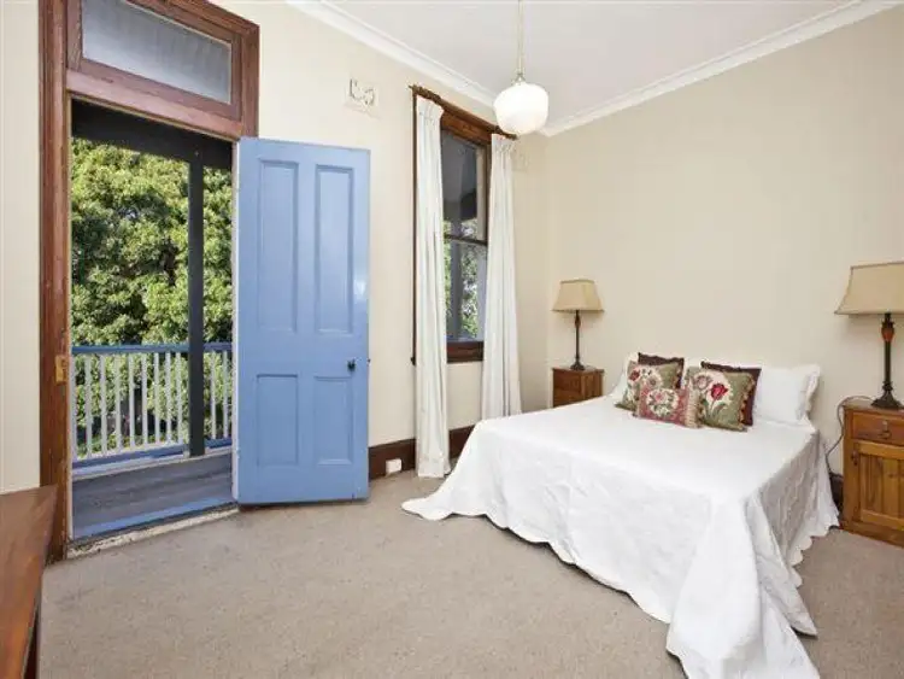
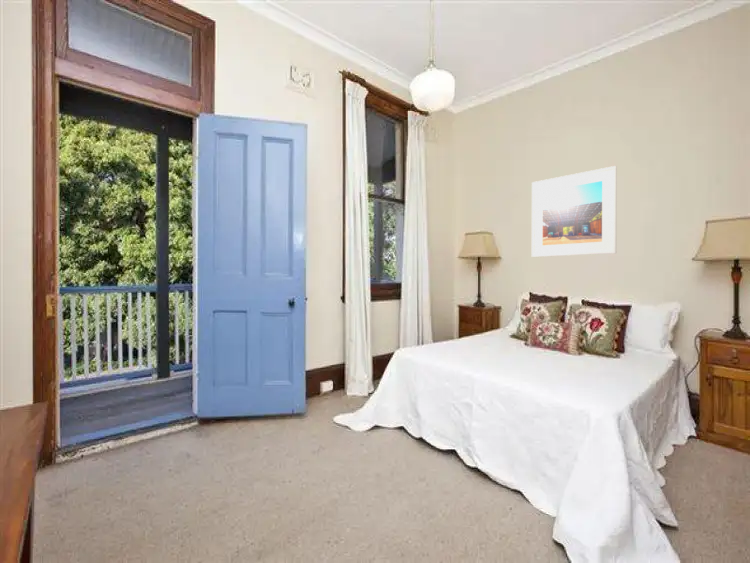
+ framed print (570, 215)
